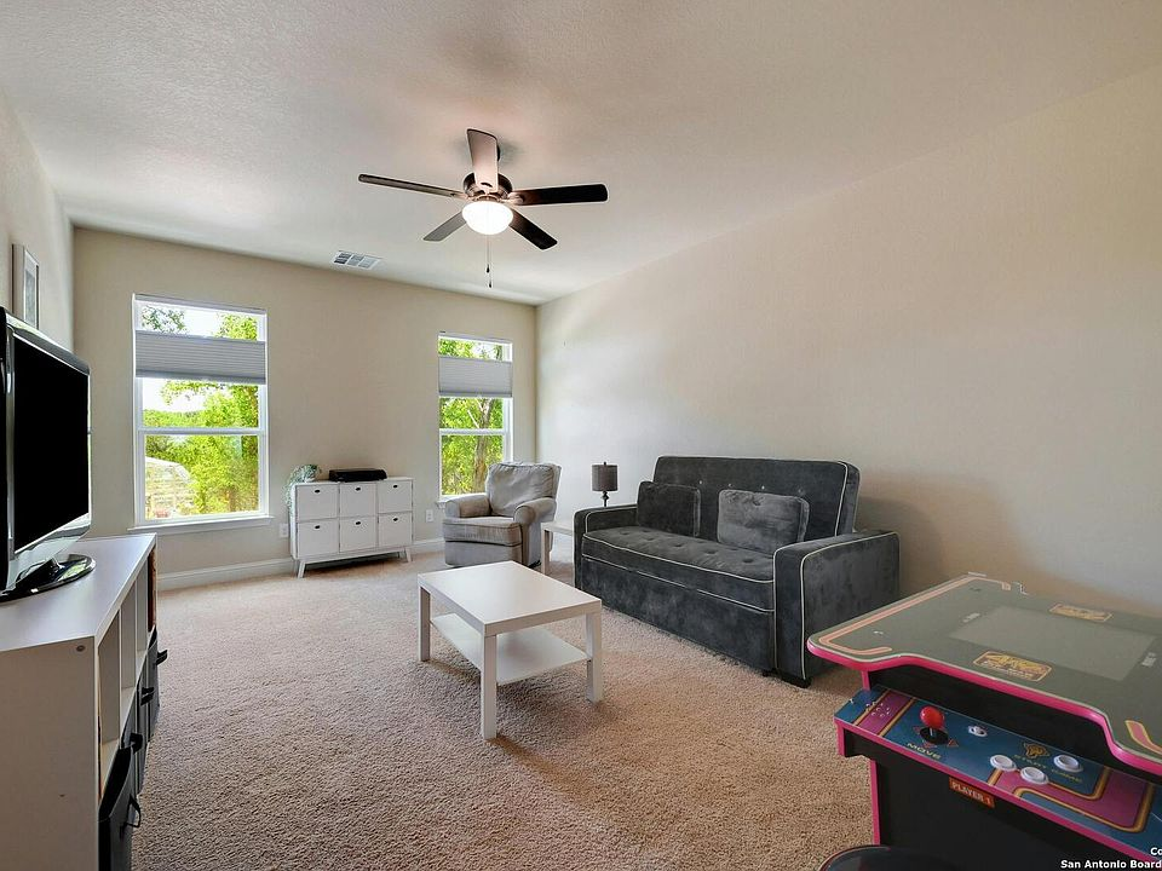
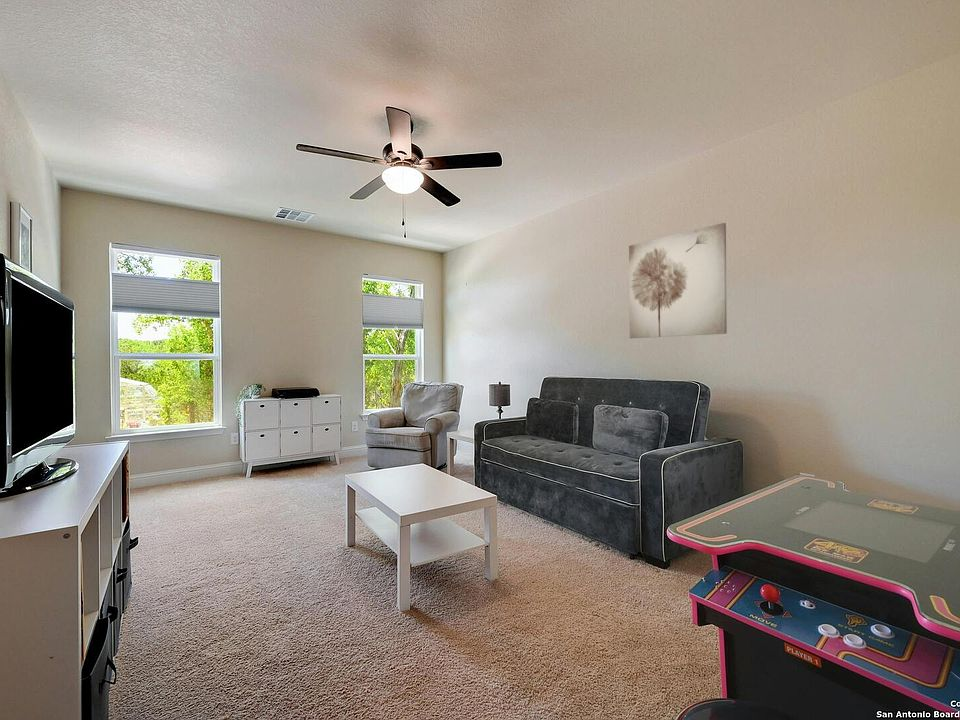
+ wall art (673, 285)
